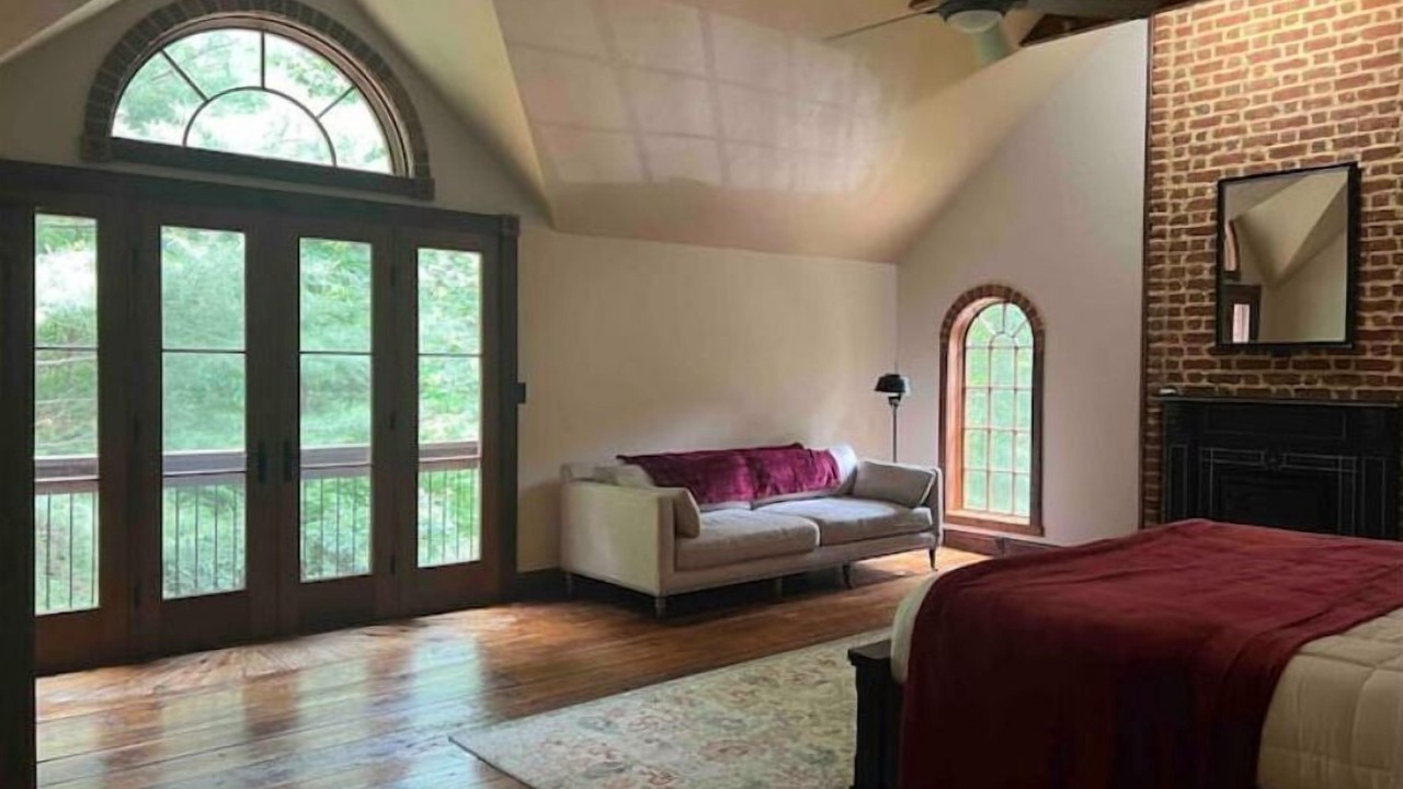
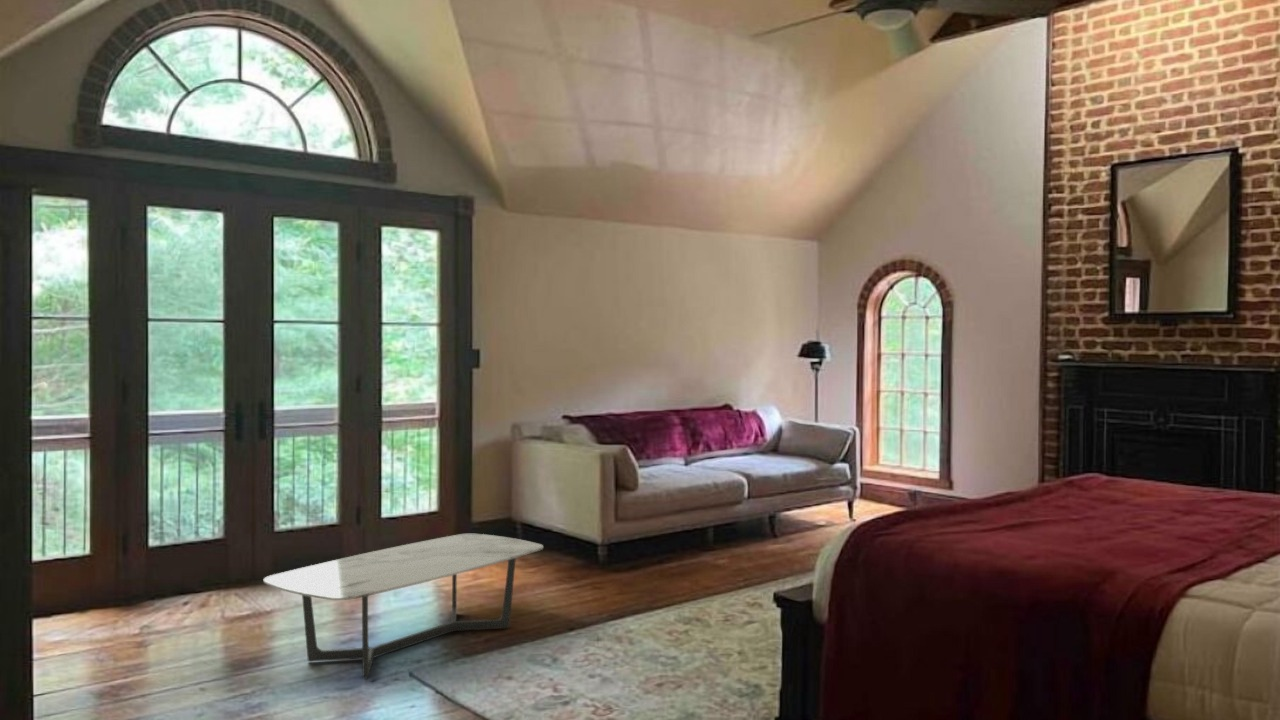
+ coffee table (411, 585)
